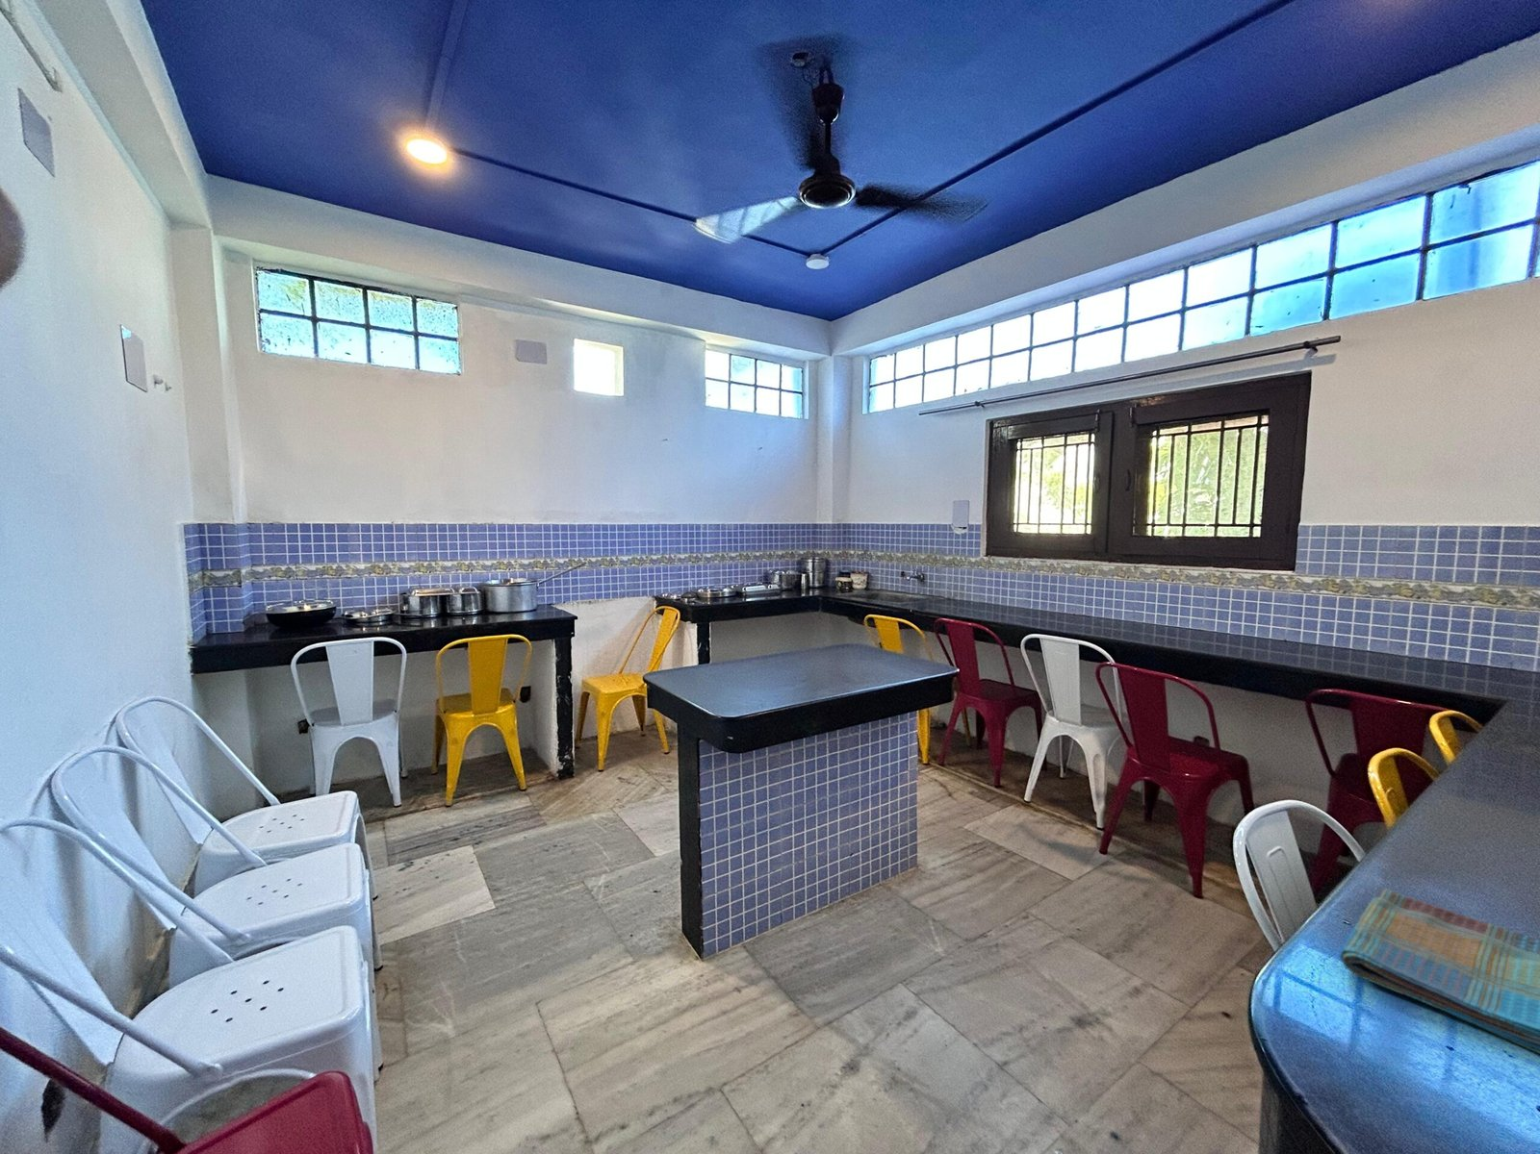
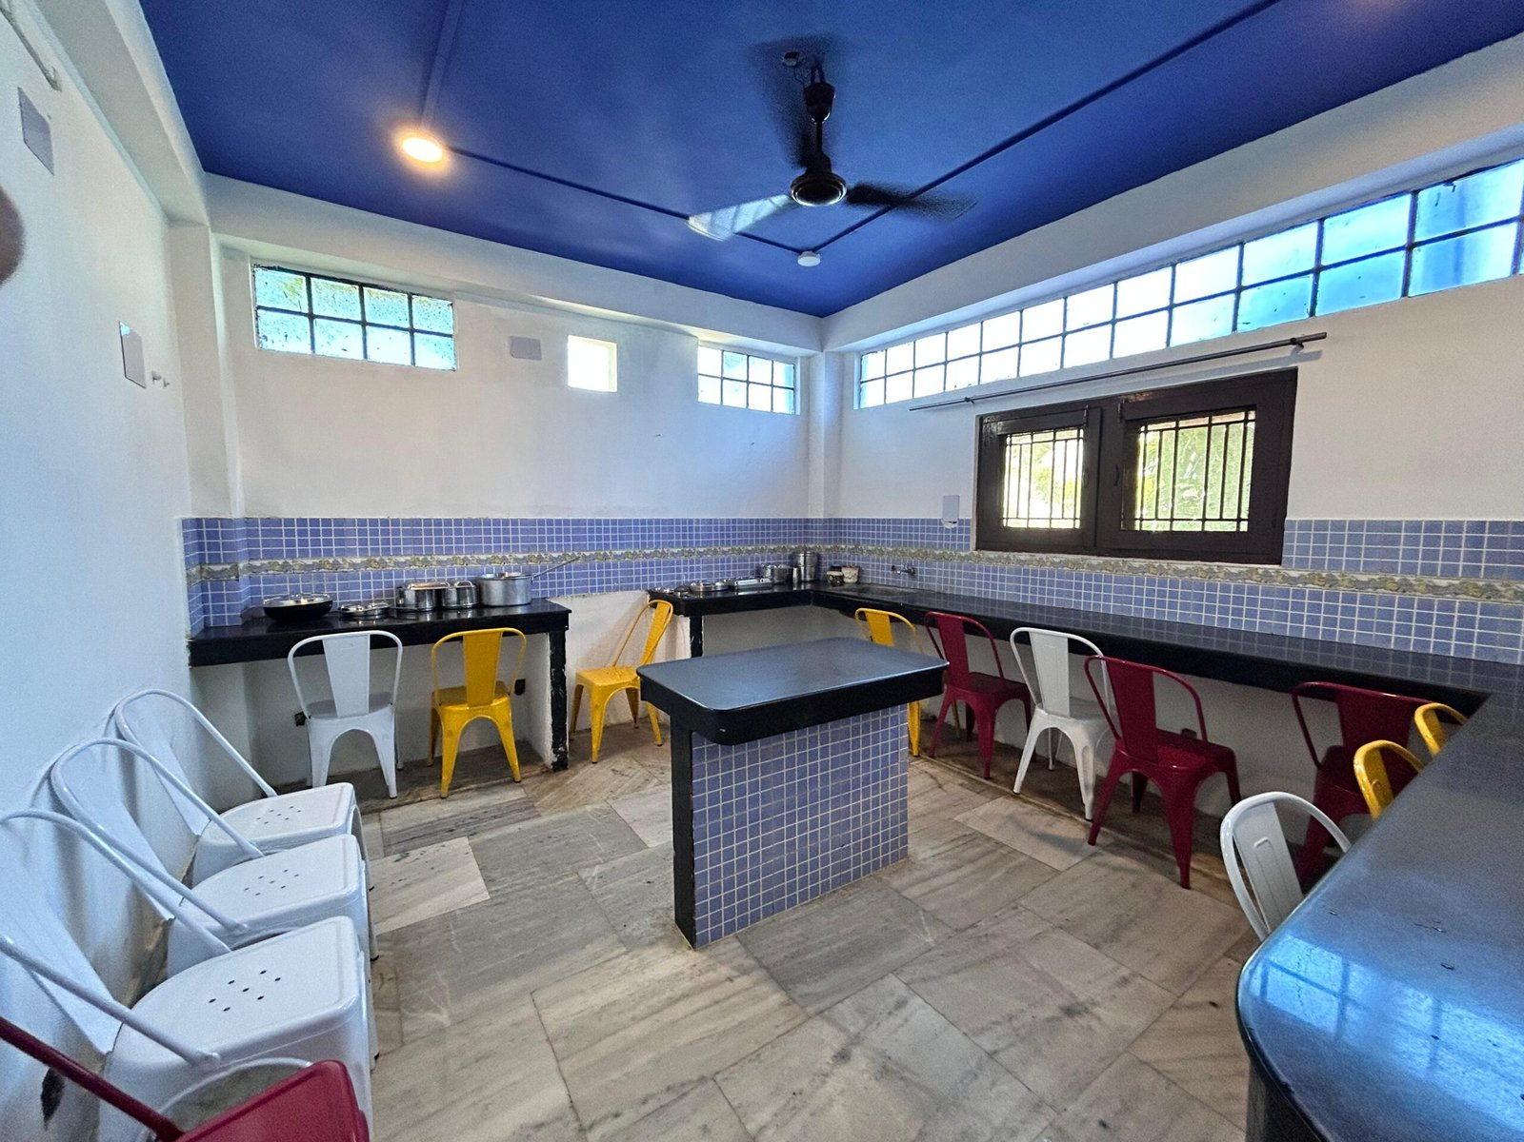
- dish towel (1454, 956)
